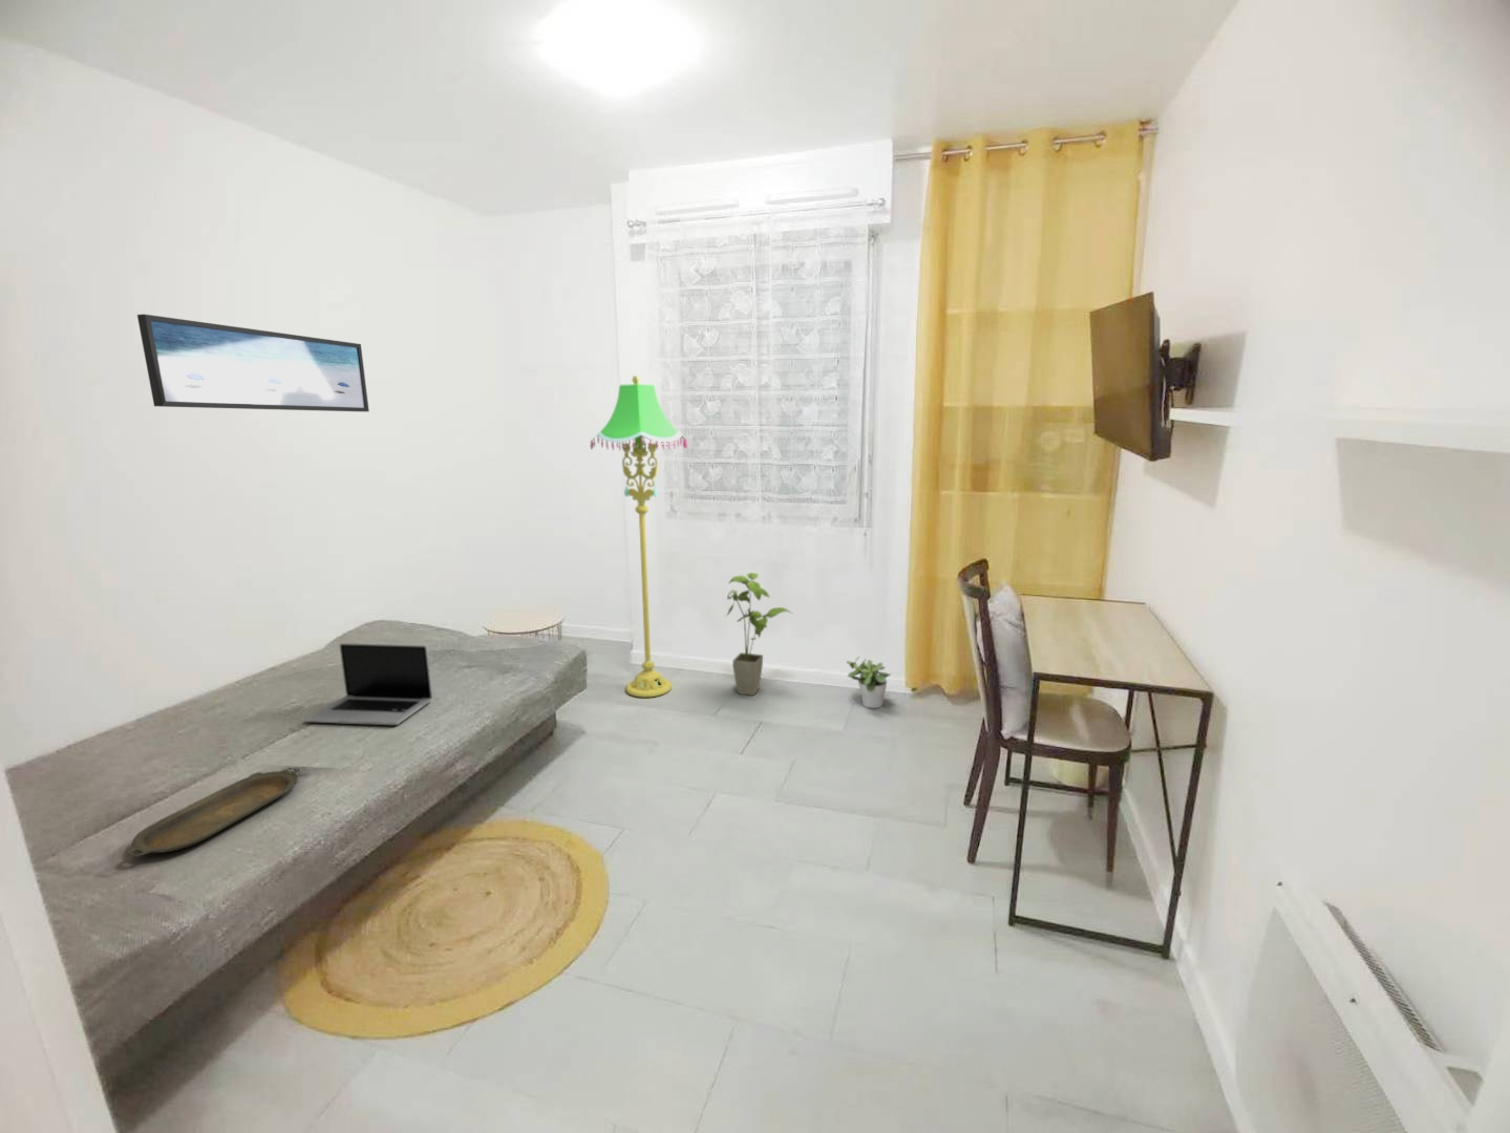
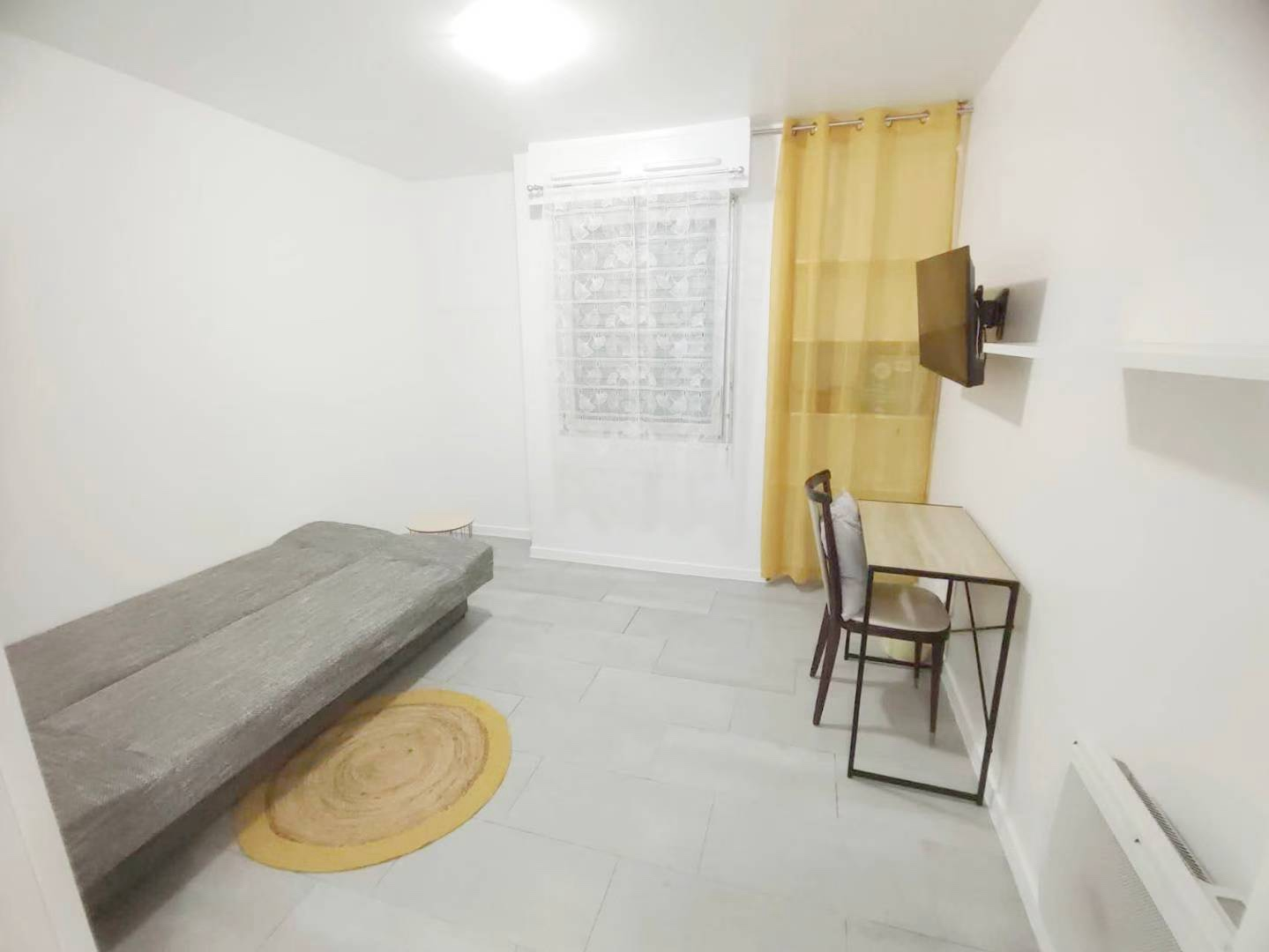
- wall art (271, 370)
- serving tray (223, 810)
- house plant (754, 634)
- floor lamp (643, 539)
- potted plant (866, 682)
- laptop (368, 683)
